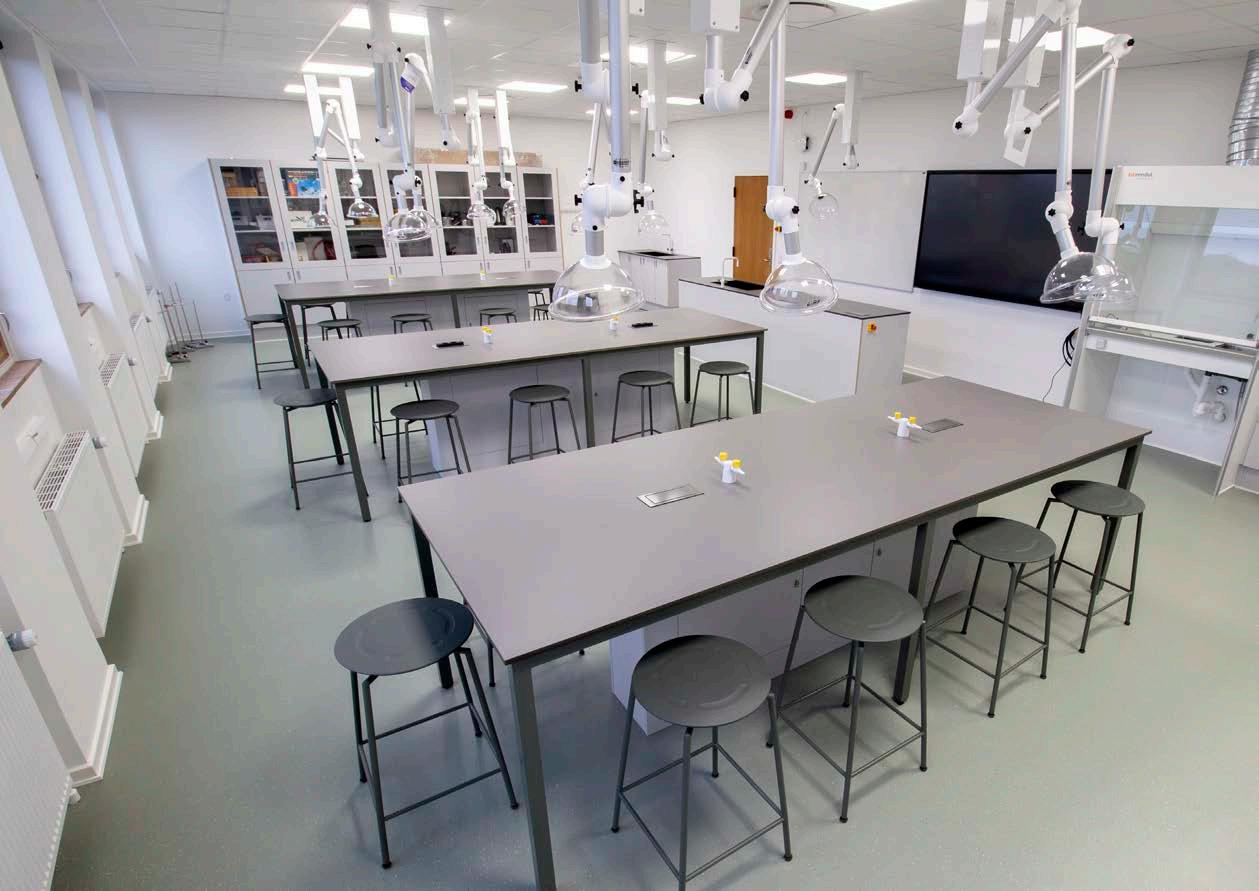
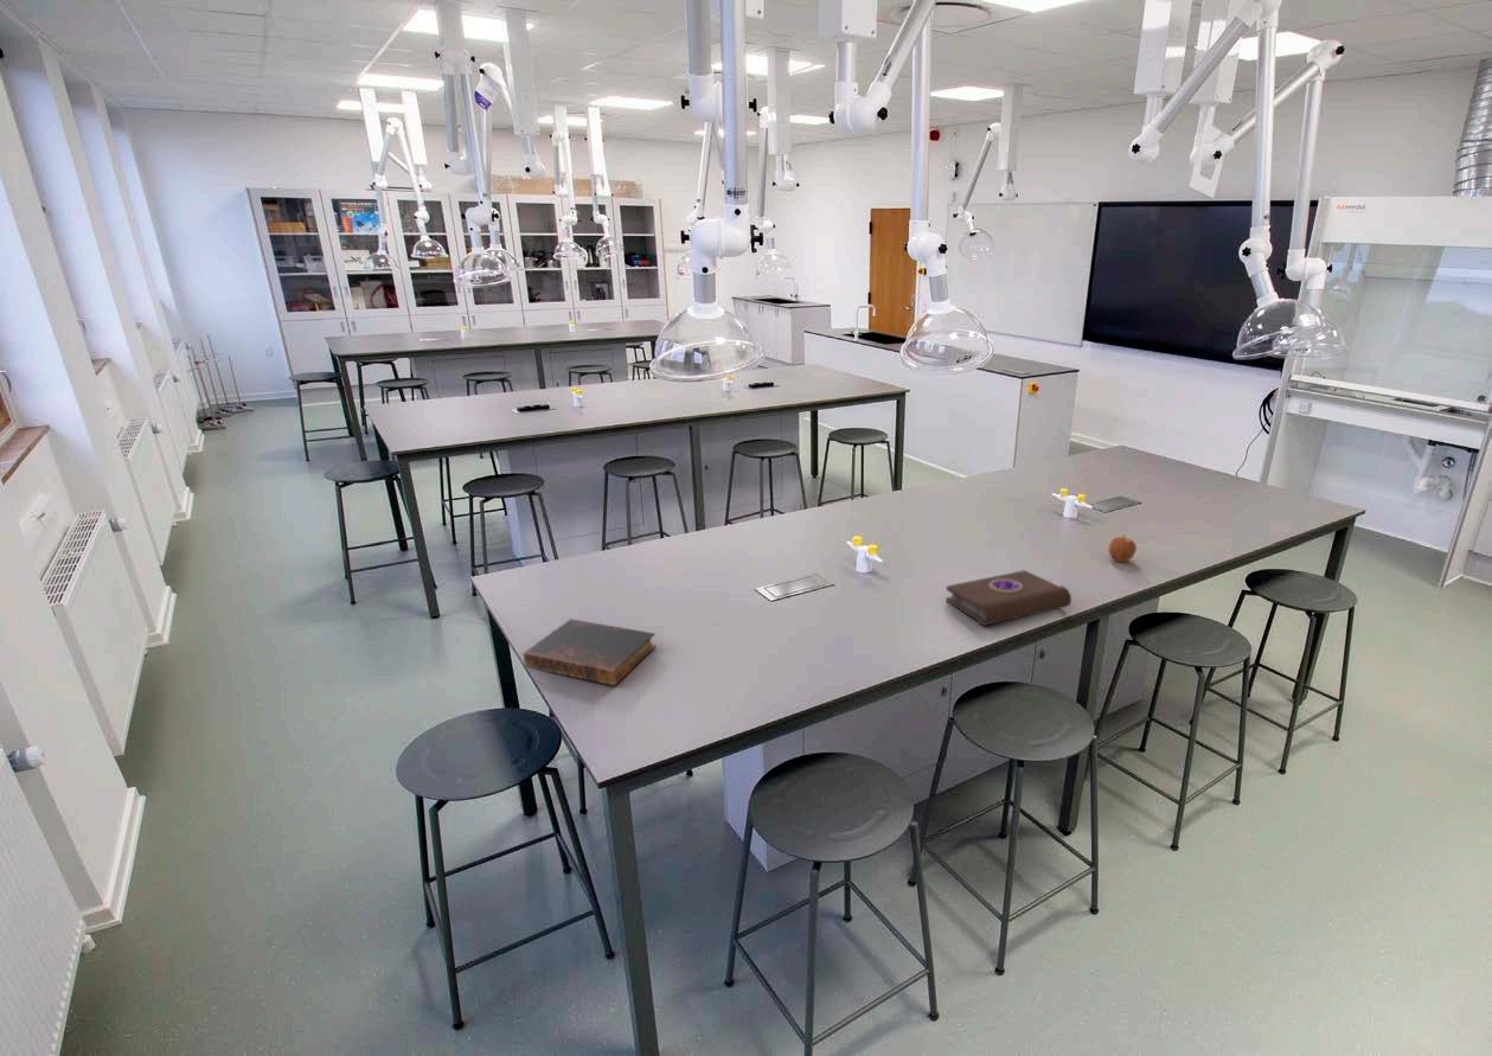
+ book (1007, 595)
+ apple (1122, 546)
+ book (590, 649)
